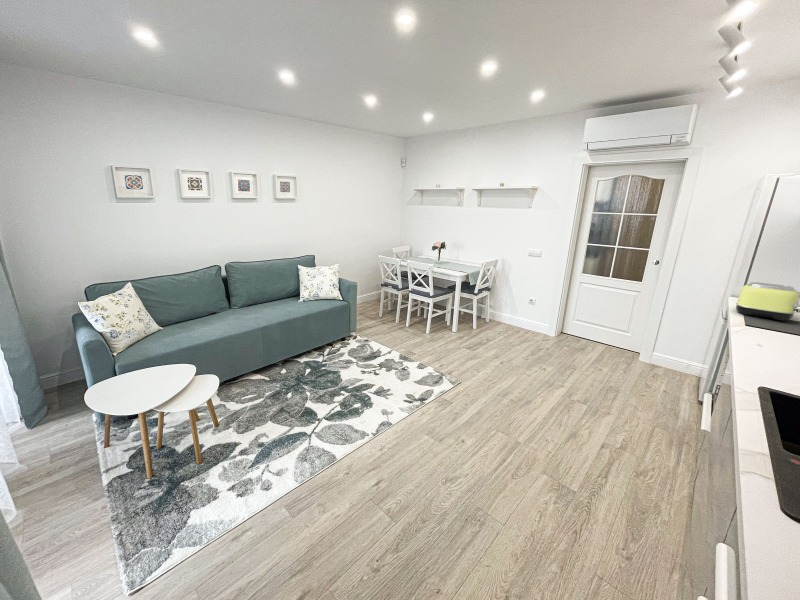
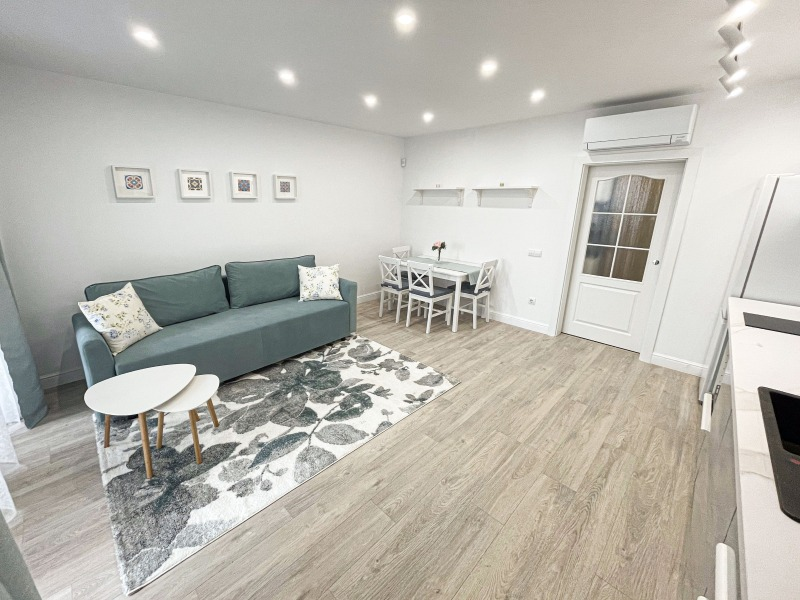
- toaster (769, 300)
